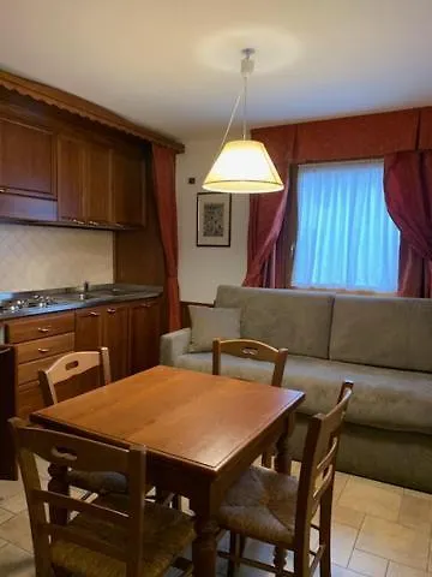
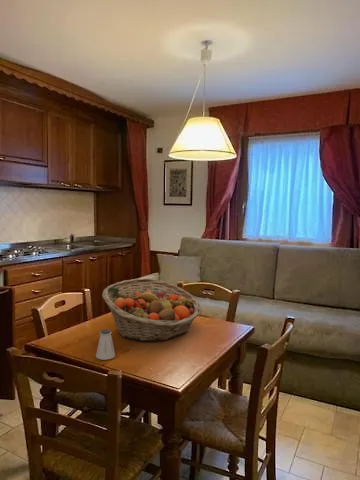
+ fruit basket (152, 307)
+ saltshaker (105, 343)
